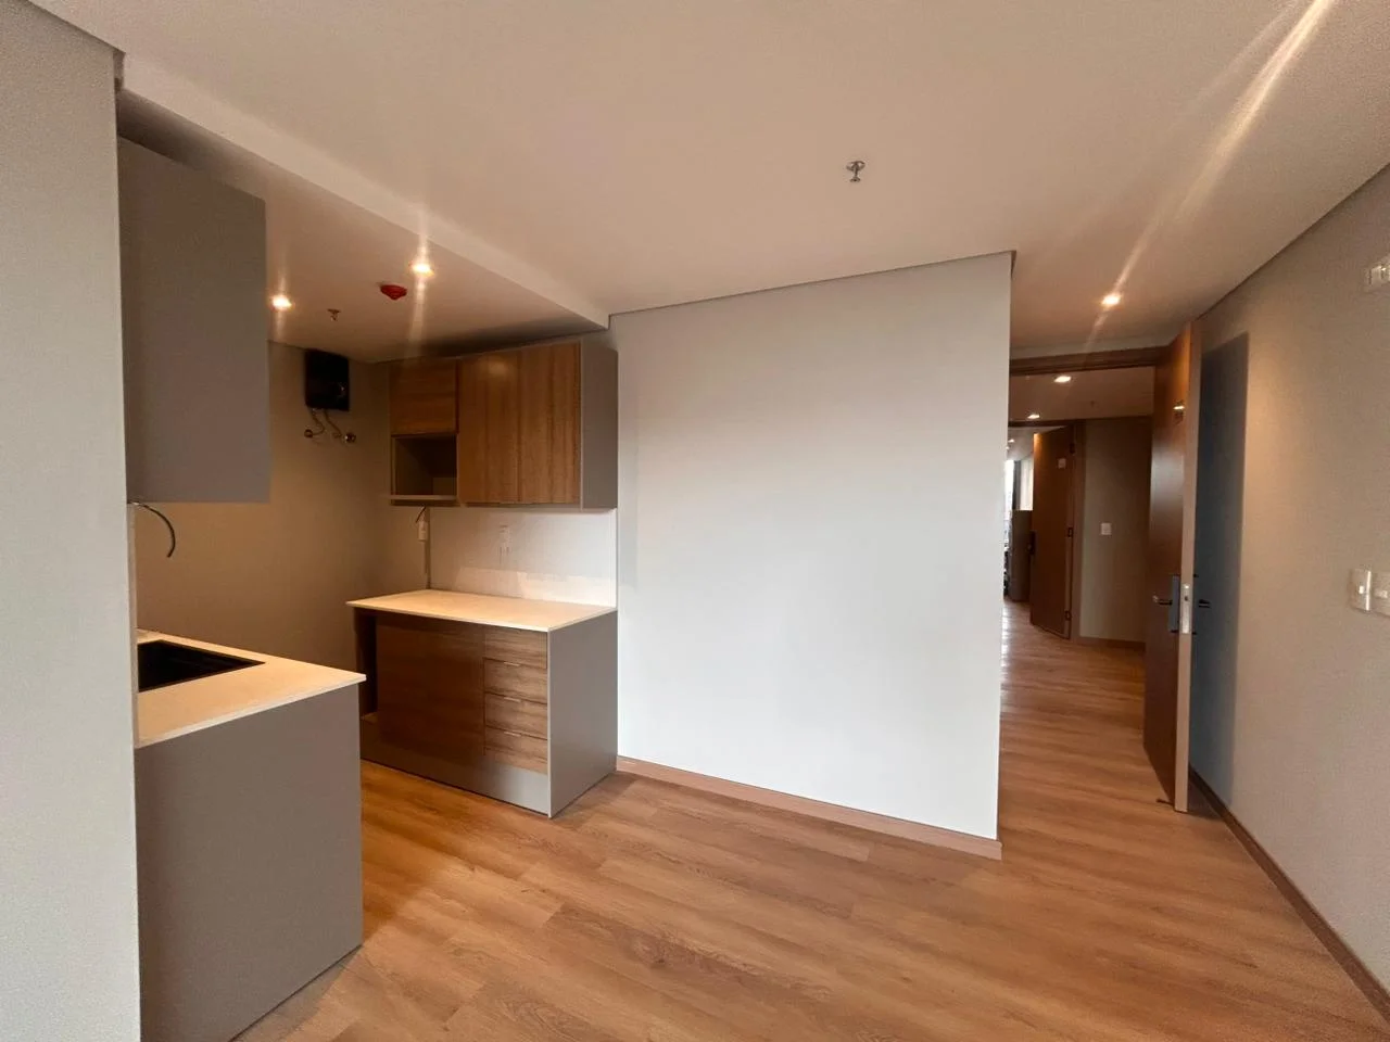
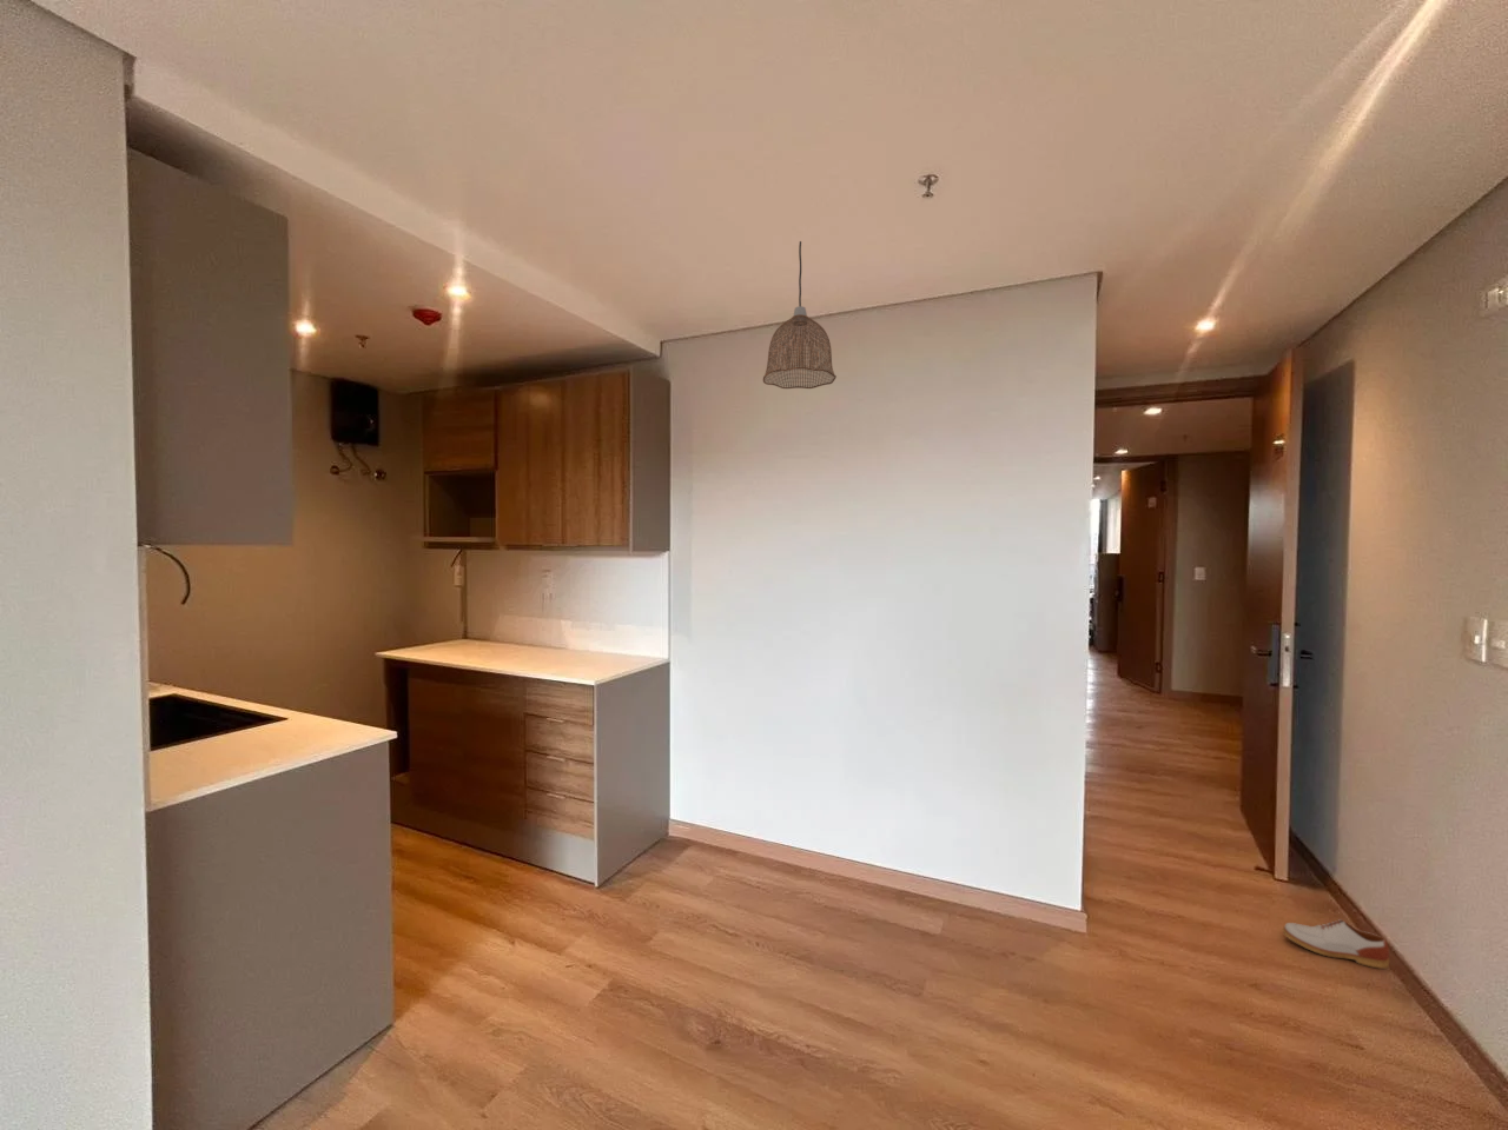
+ shoe (1332, 934)
+ pendant lamp (799, 311)
